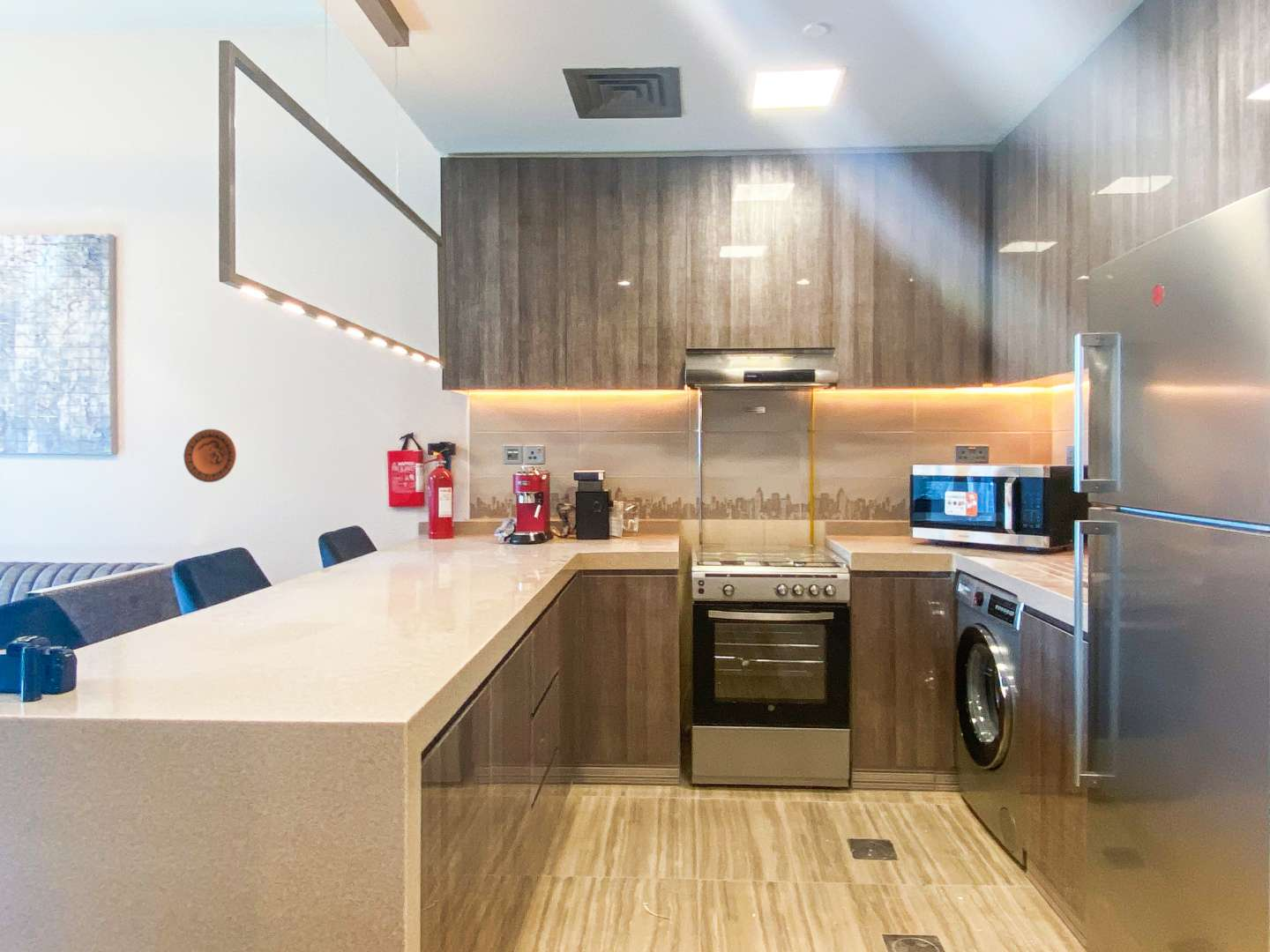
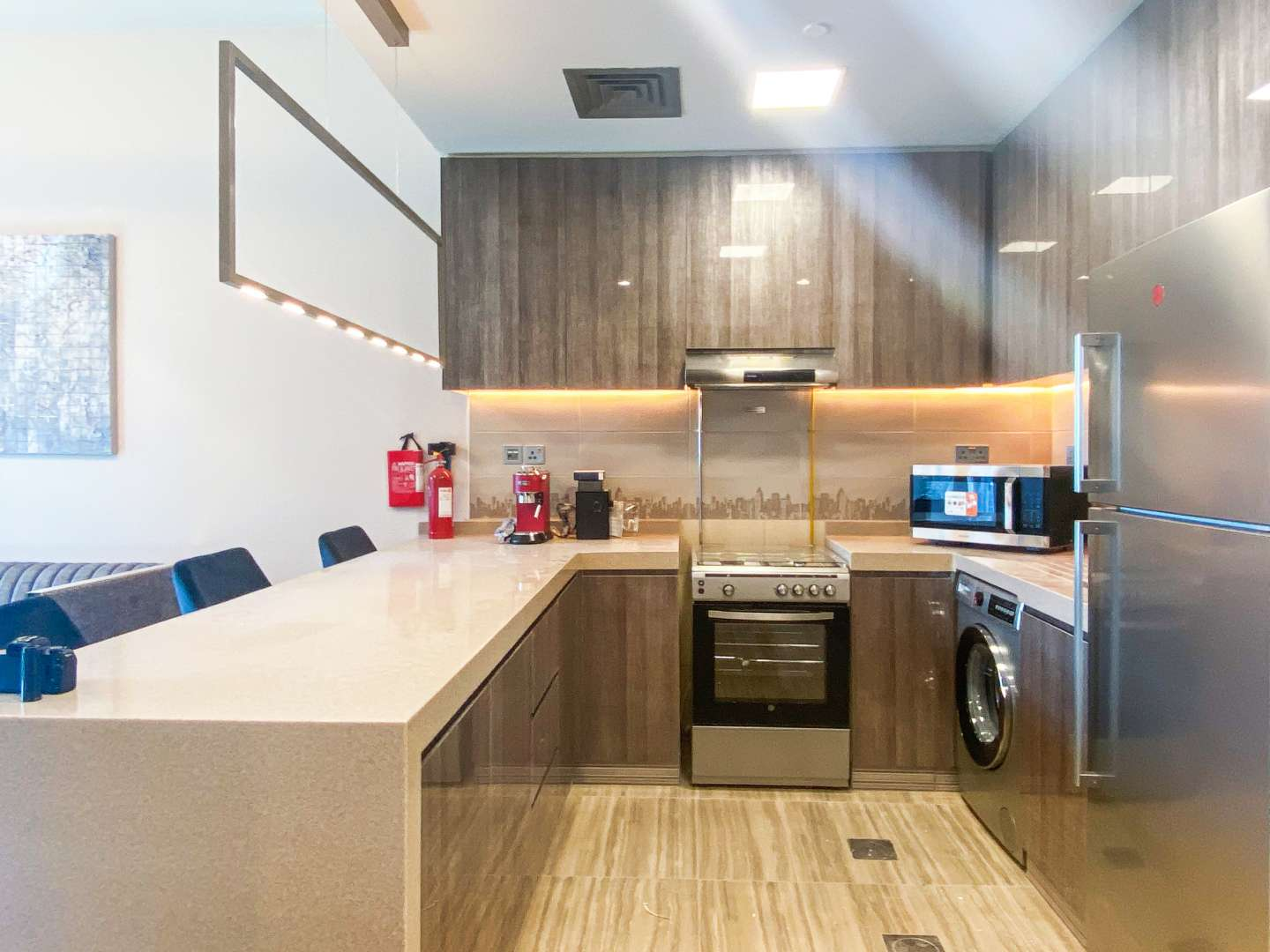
- decorative plate (210, 455)
